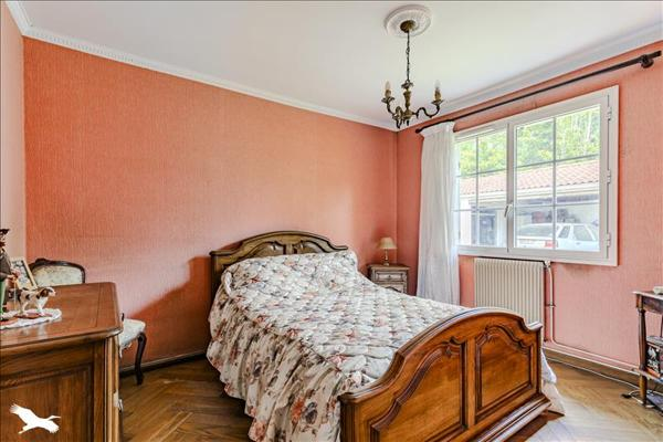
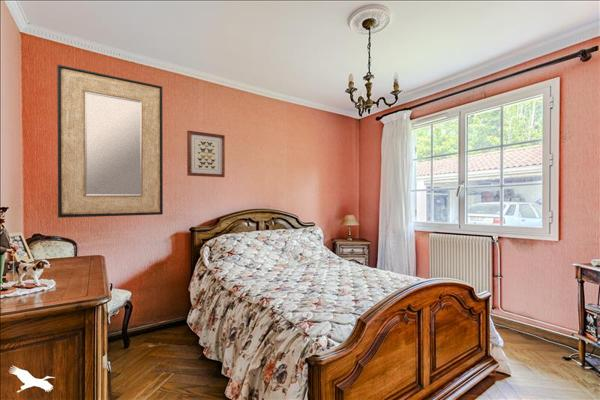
+ wall art (206, 154)
+ home mirror (114, 146)
